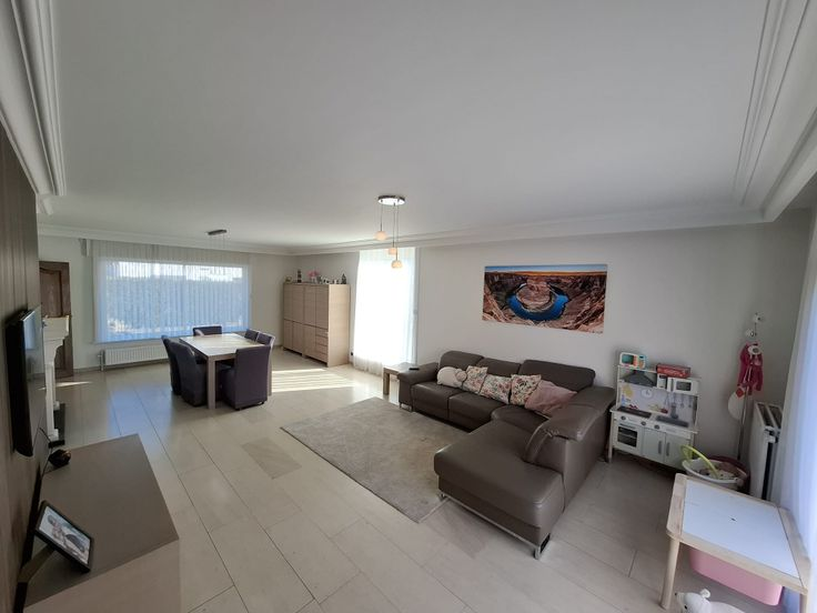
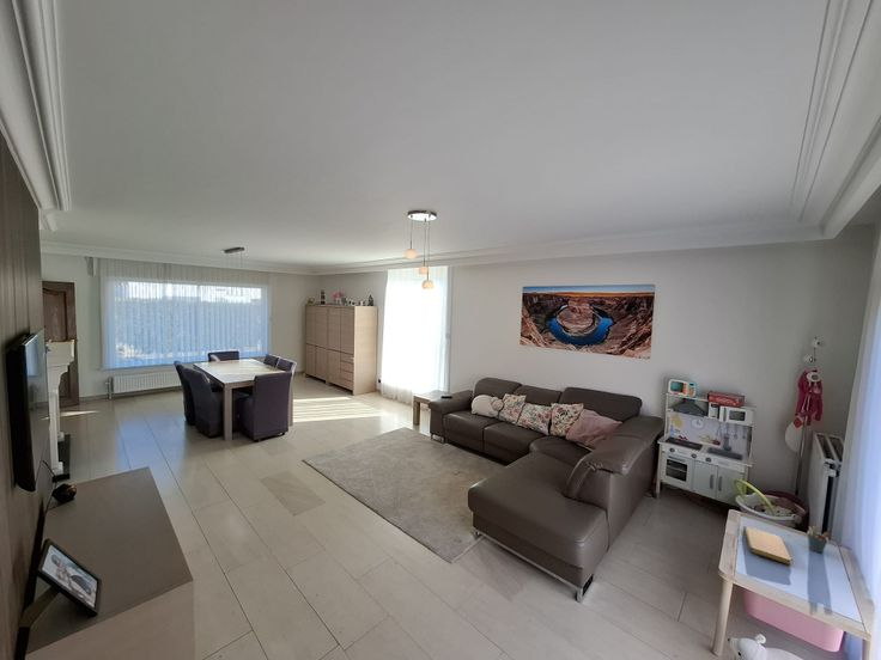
+ pen holder (816, 538)
+ notebook (765, 544)
